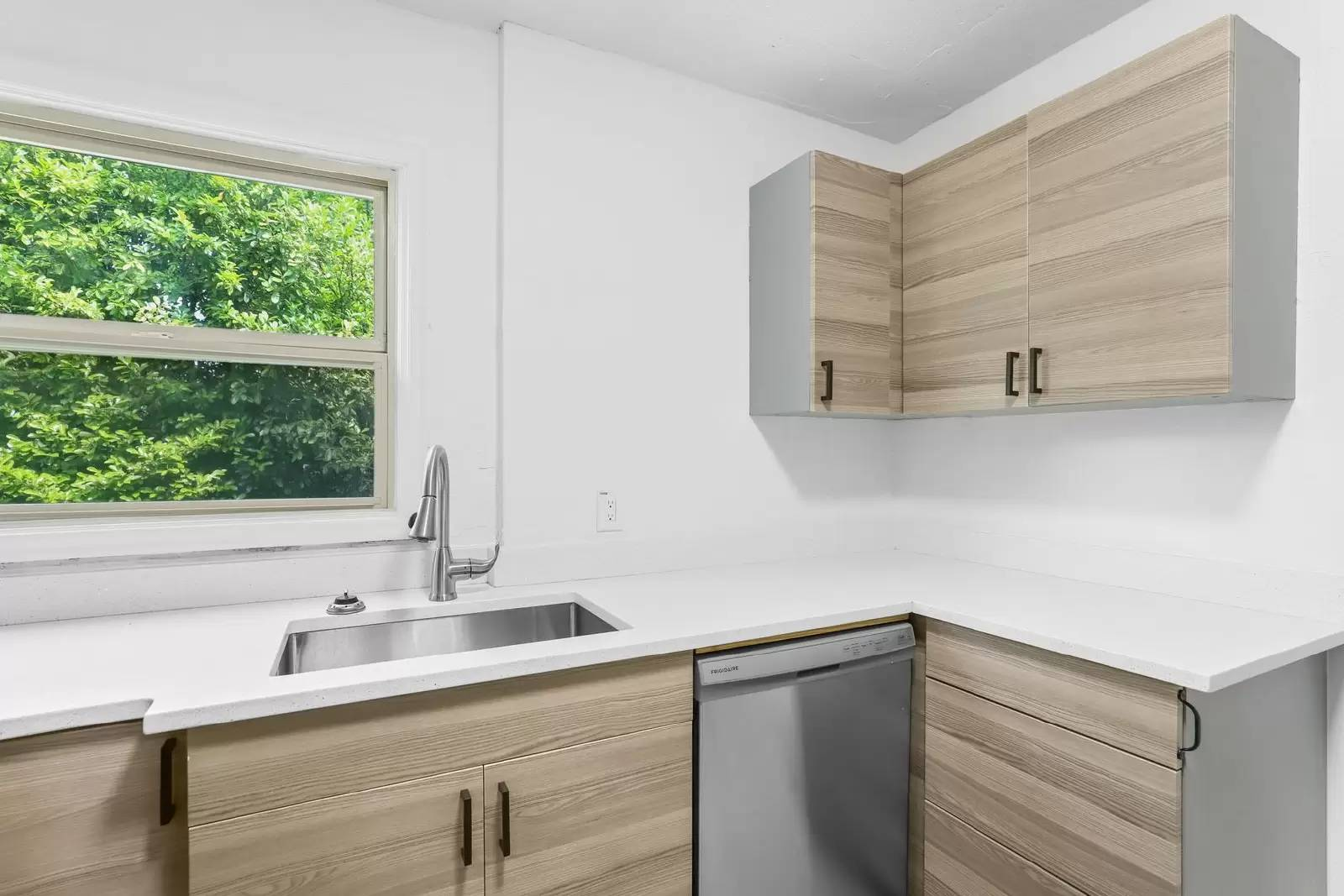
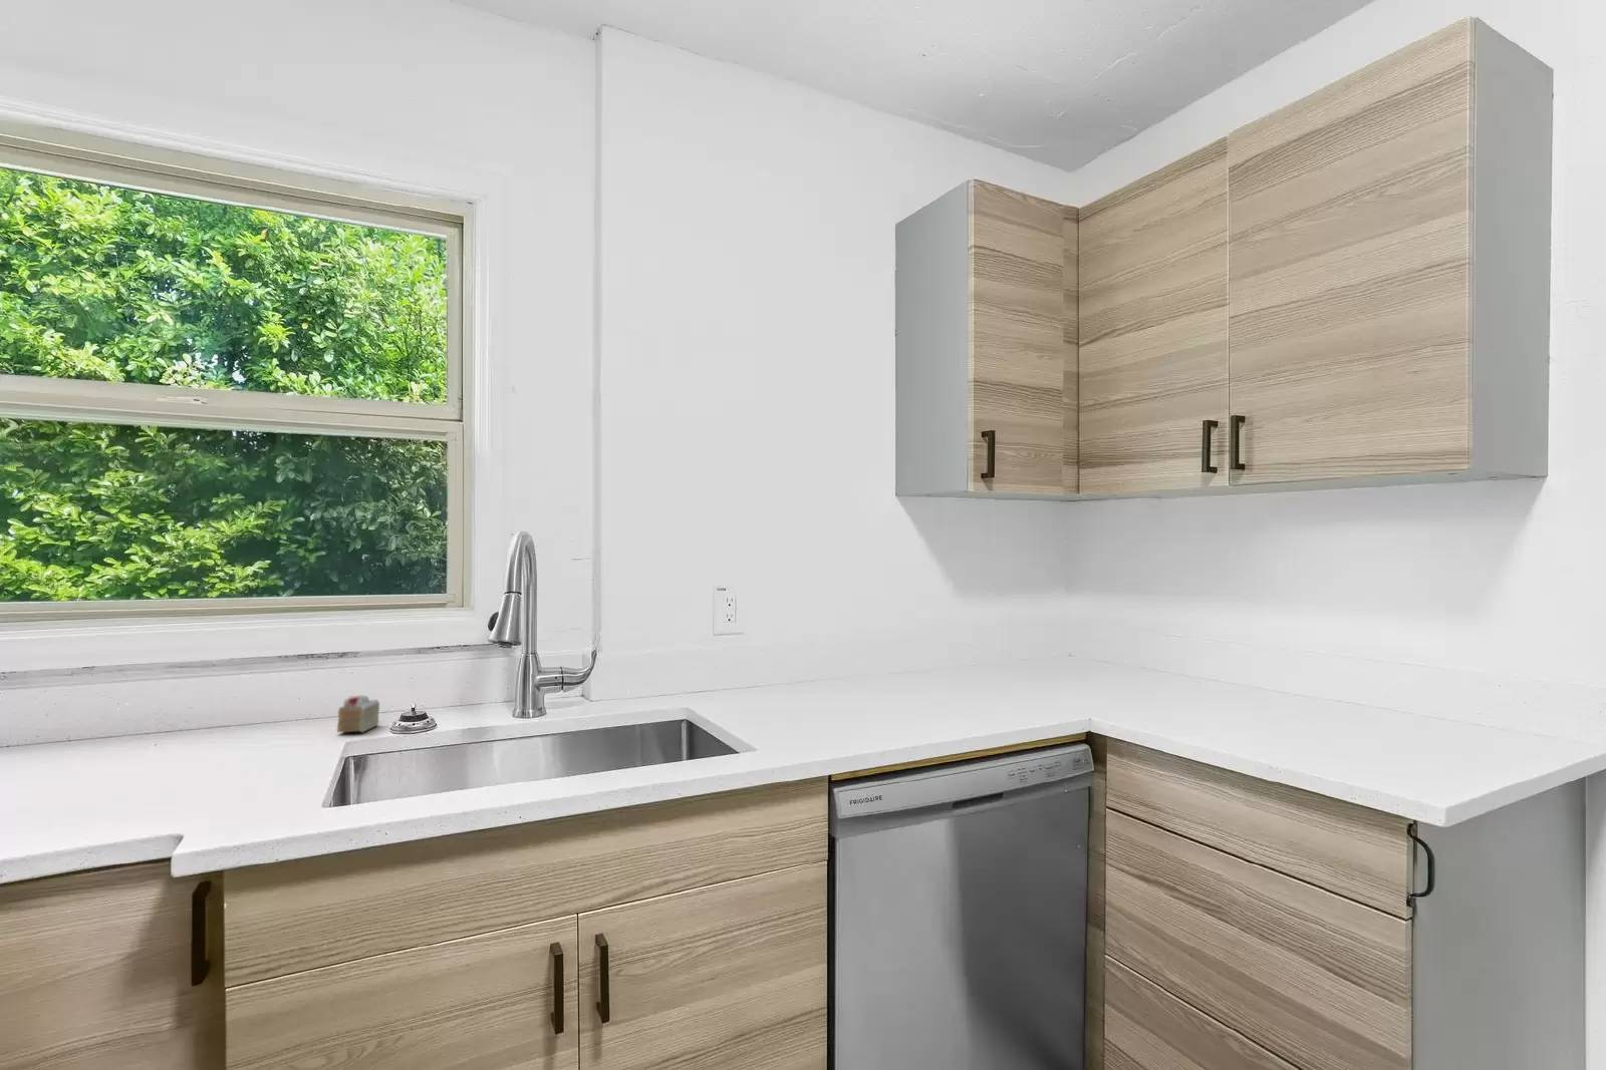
+ cake slice (358, 712)
